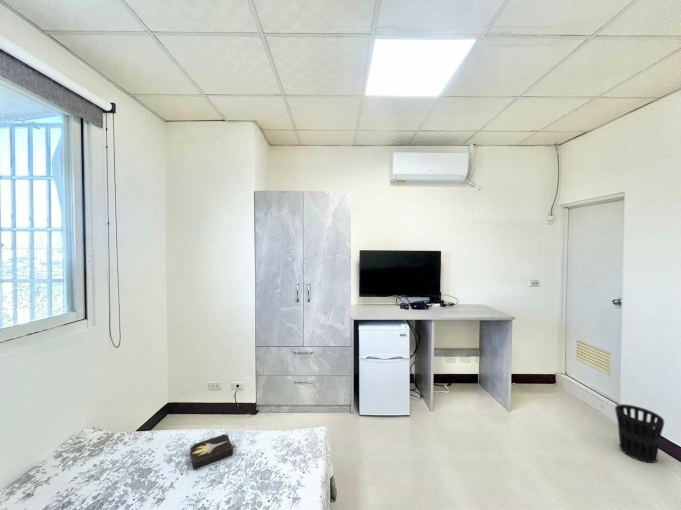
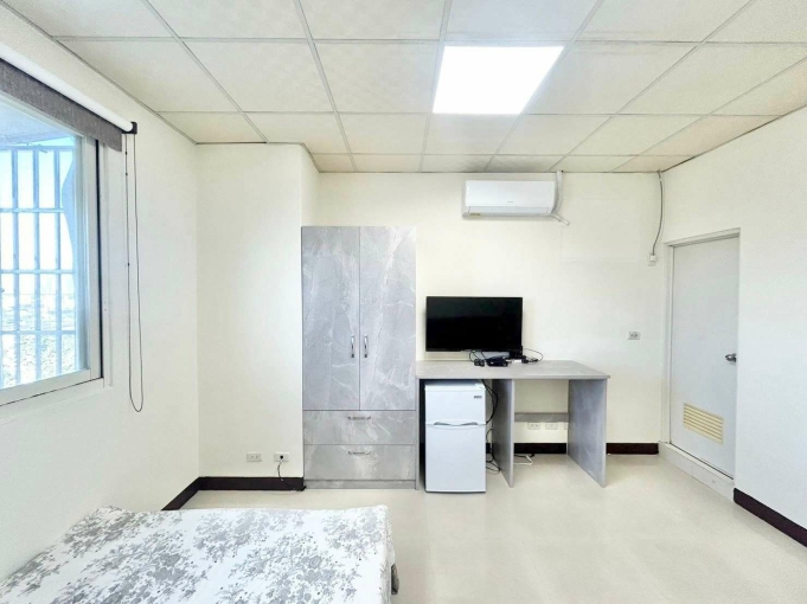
- wastebasket (638, 433)
- hardback book (211, 449)
